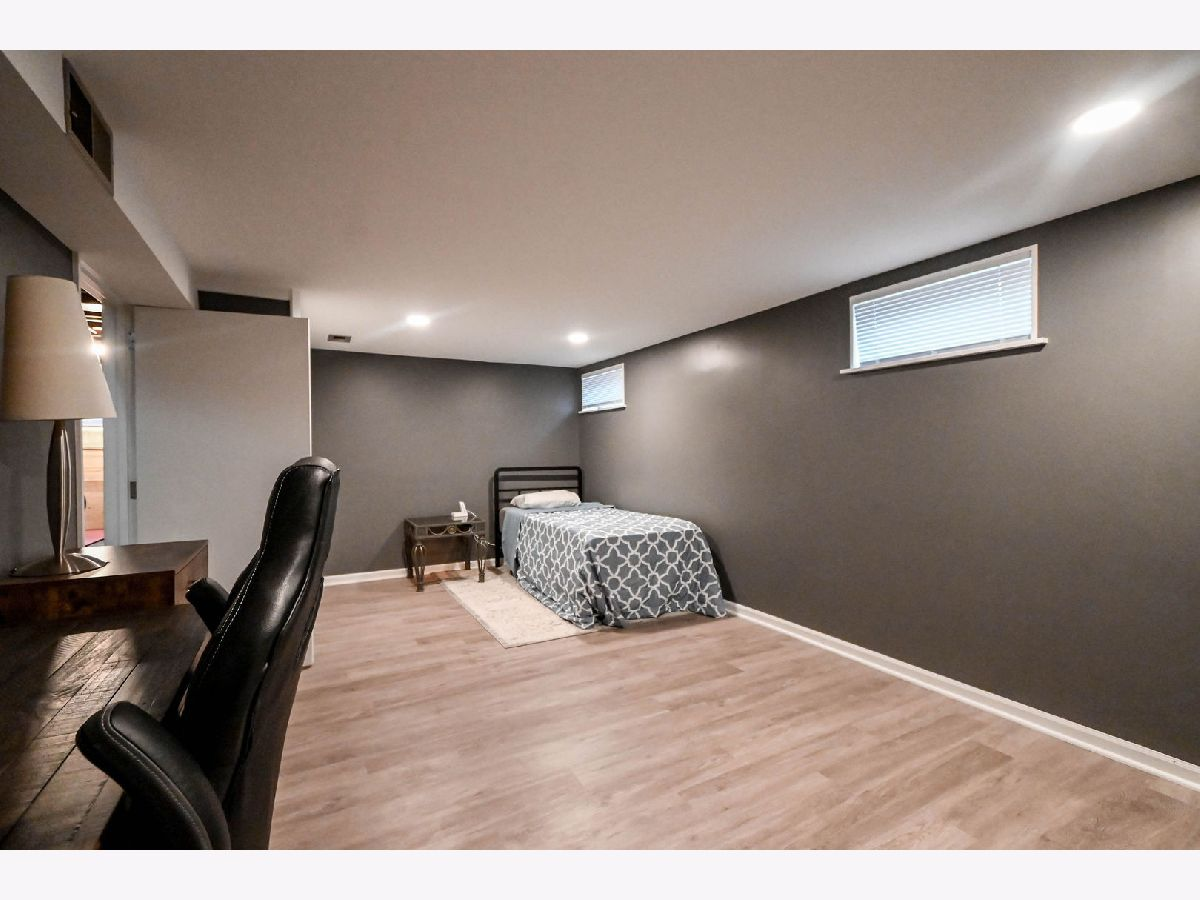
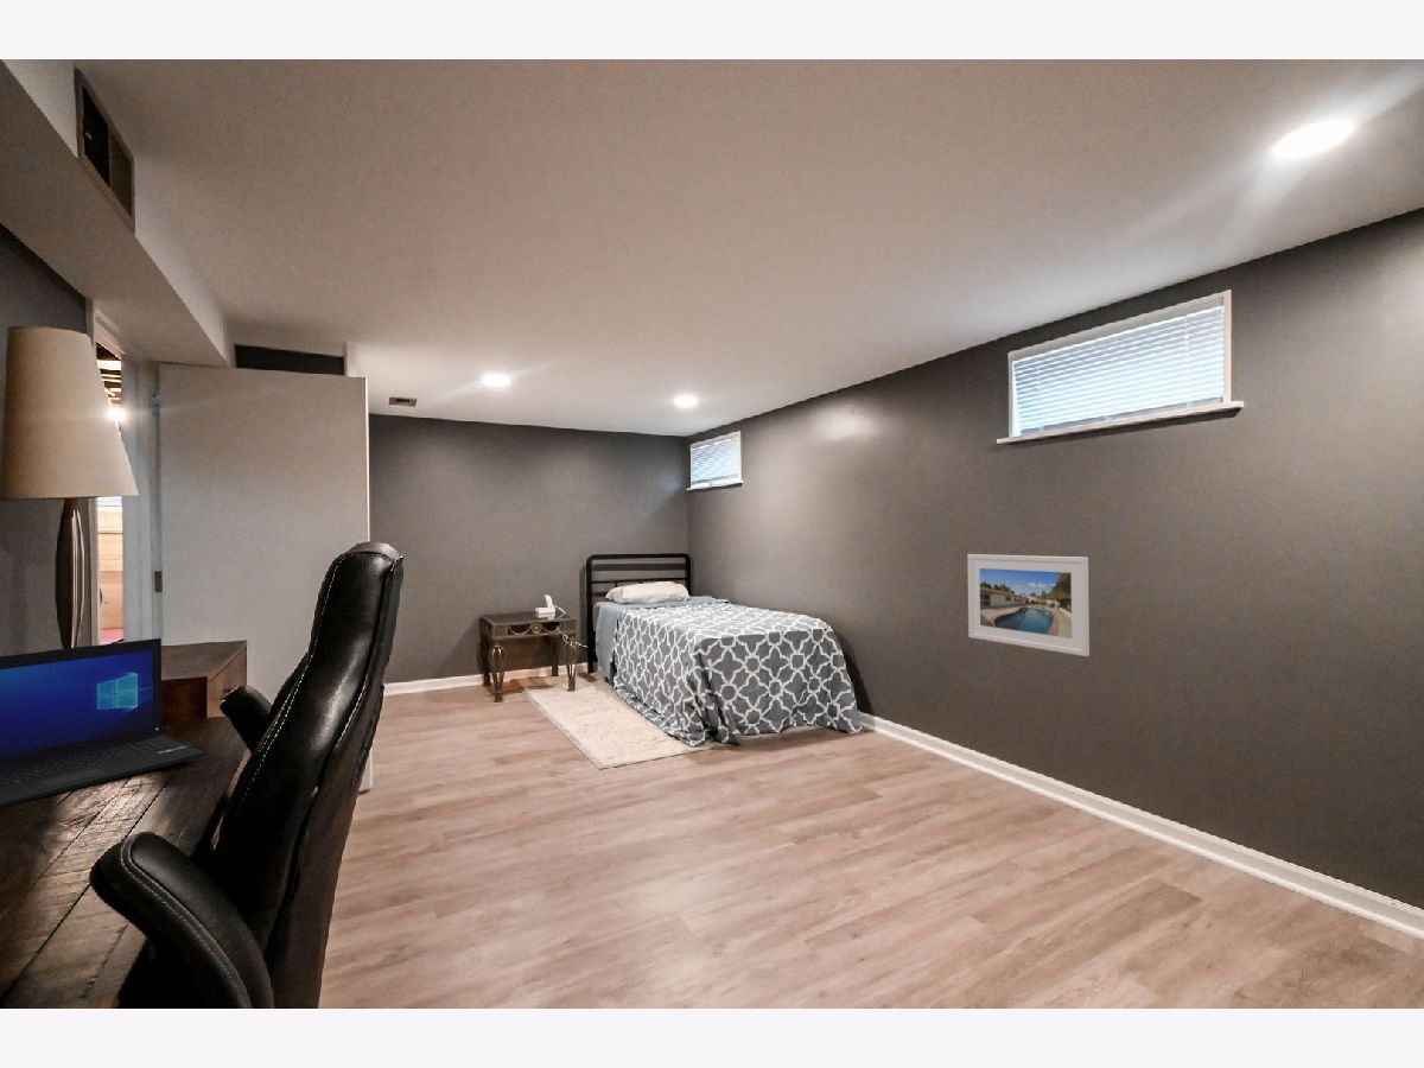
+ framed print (1023, 600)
+ laptop (87, 711)
